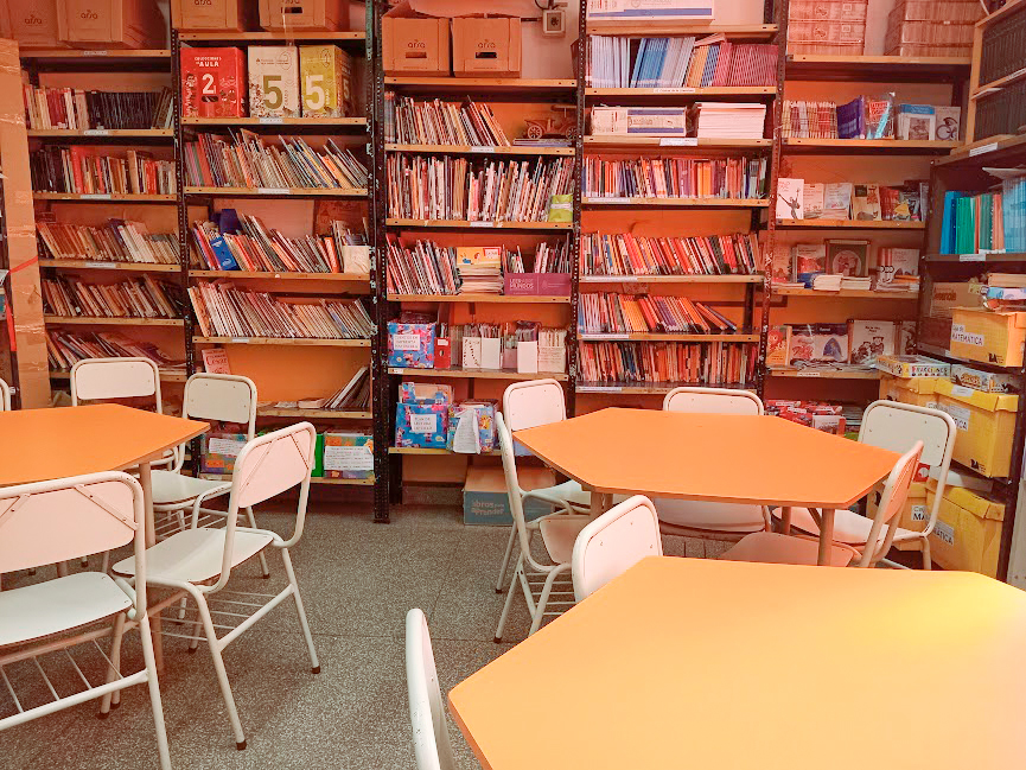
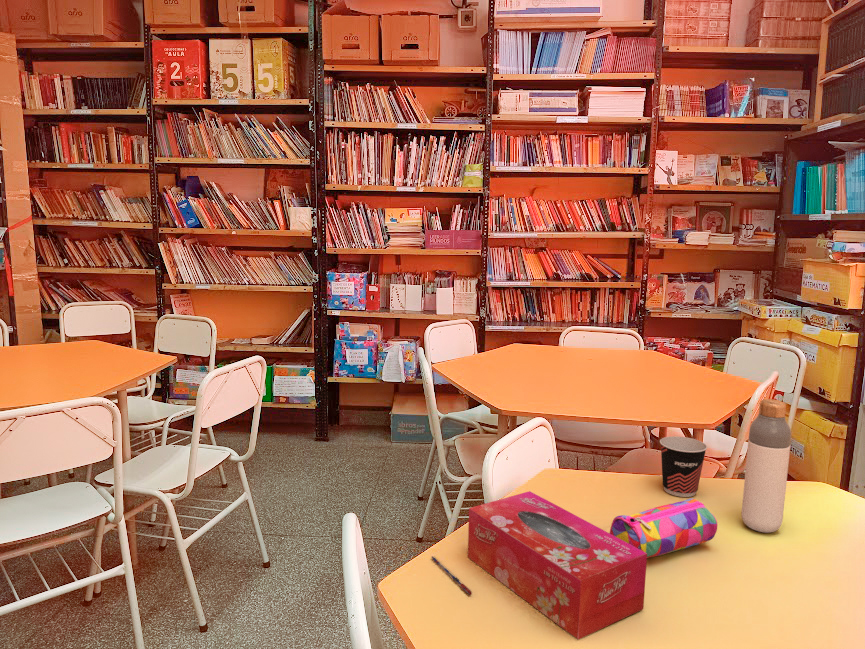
+ tissue box (550, 555)
+ pen (450, 574)
+ pencil case (663, 529)
+ cup (681, 467)
+ bottle (766, 465)
